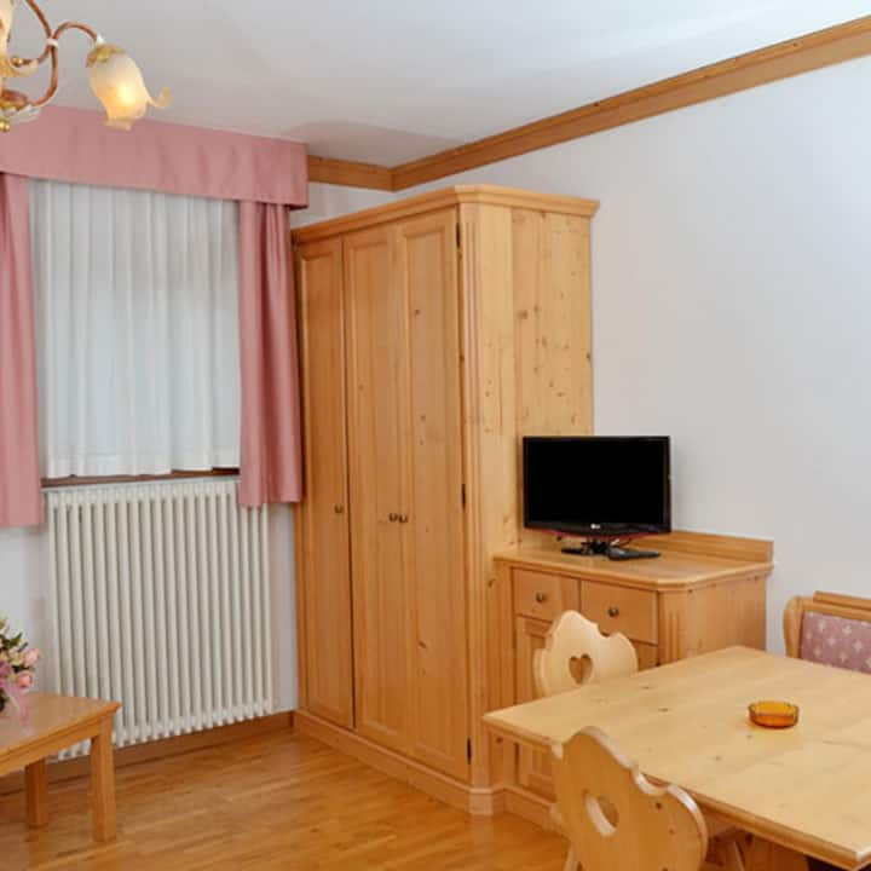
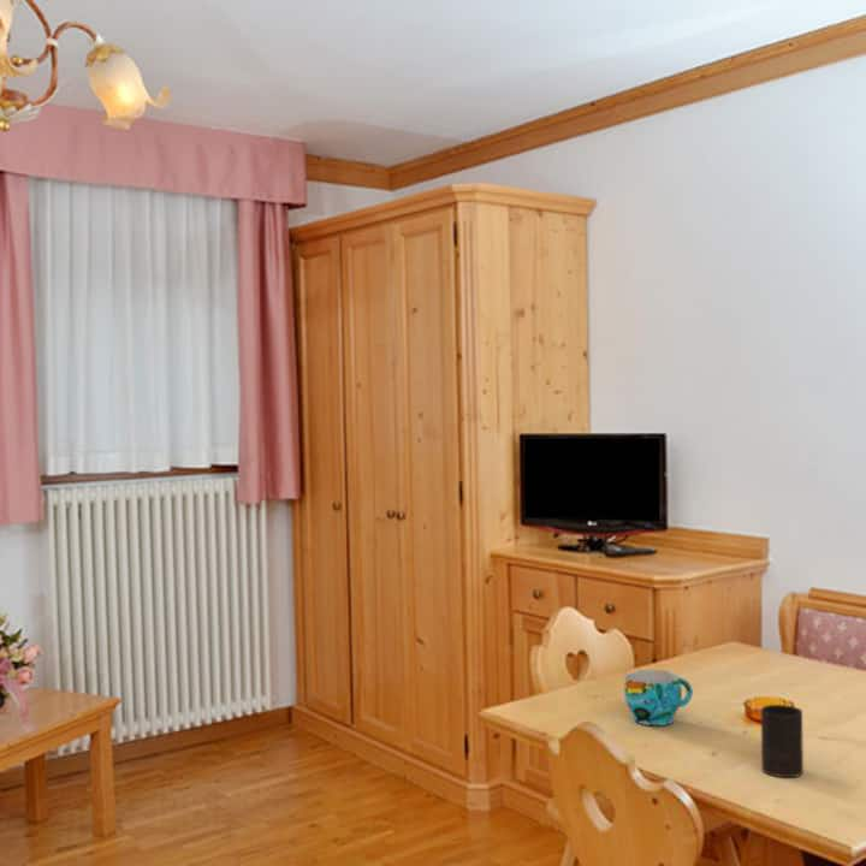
+ cup (782, 740)
+ cup (656, 698)
